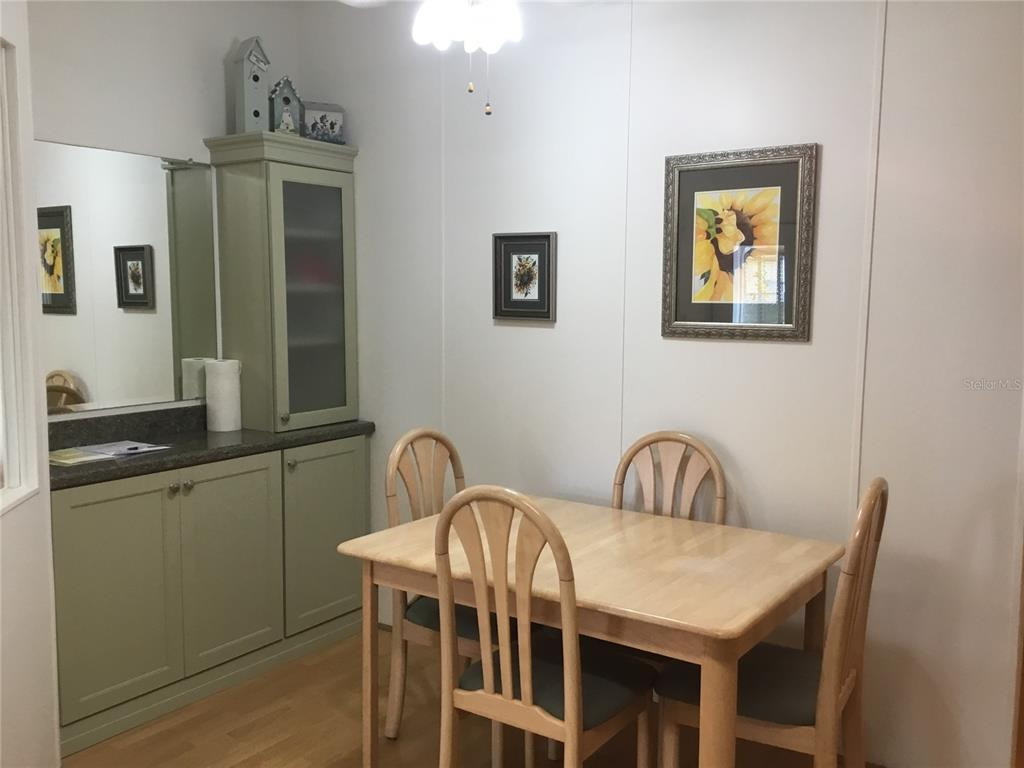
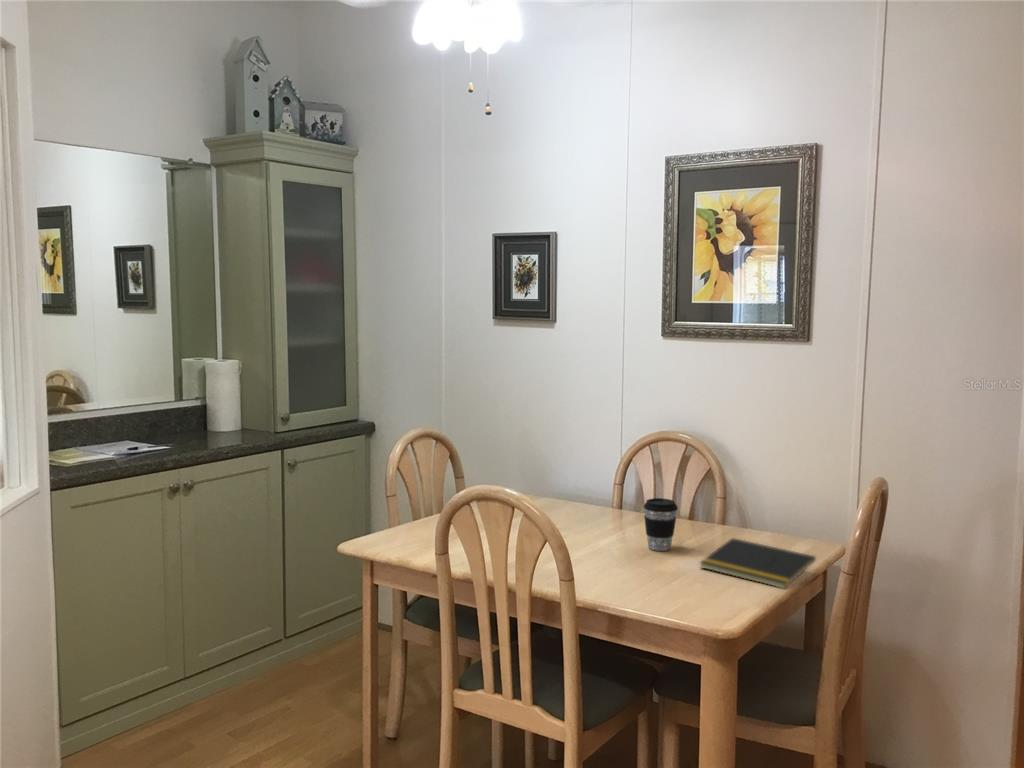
+ coffee cup (660, 524)
+ notepad (756, 561)
